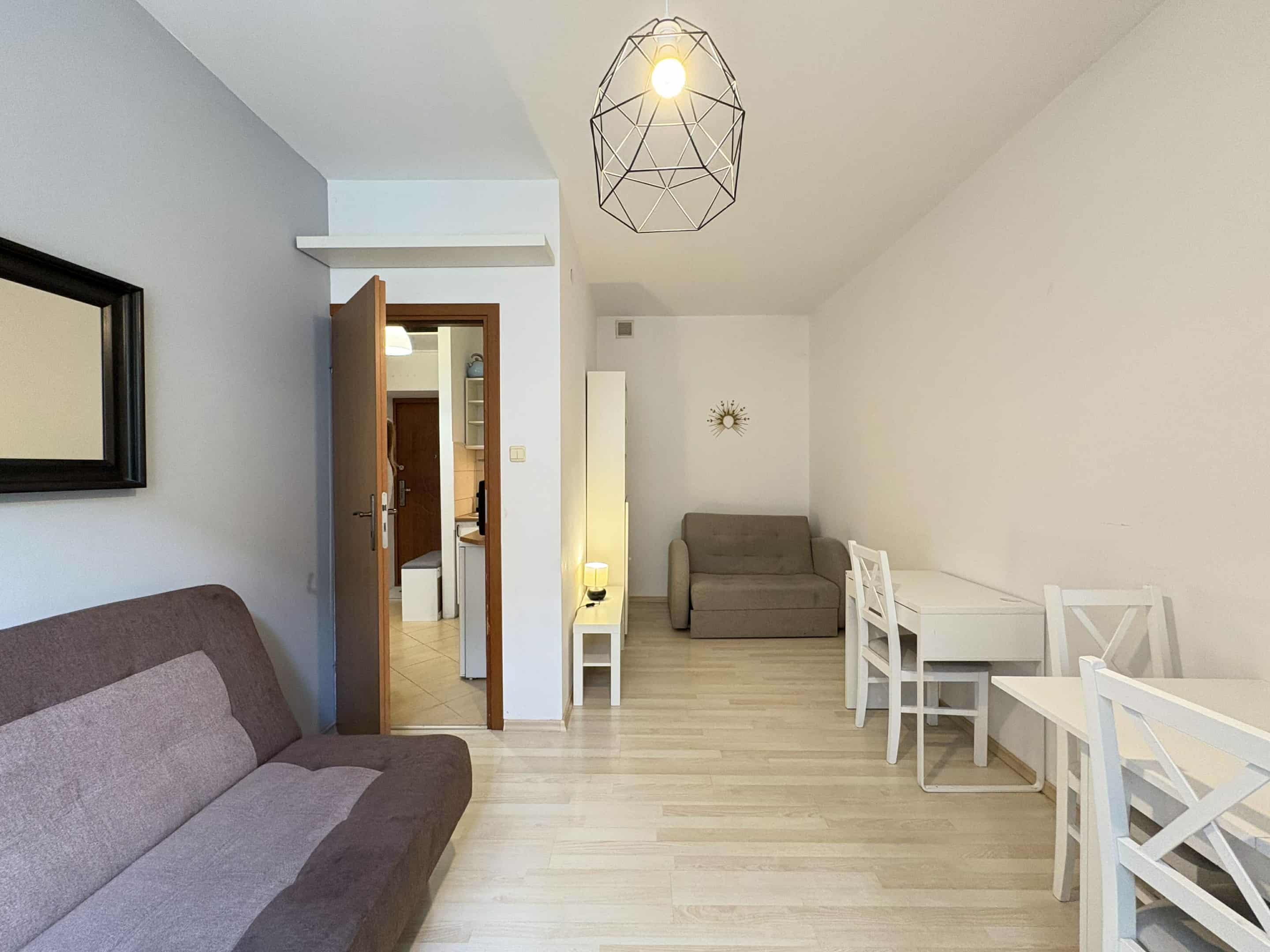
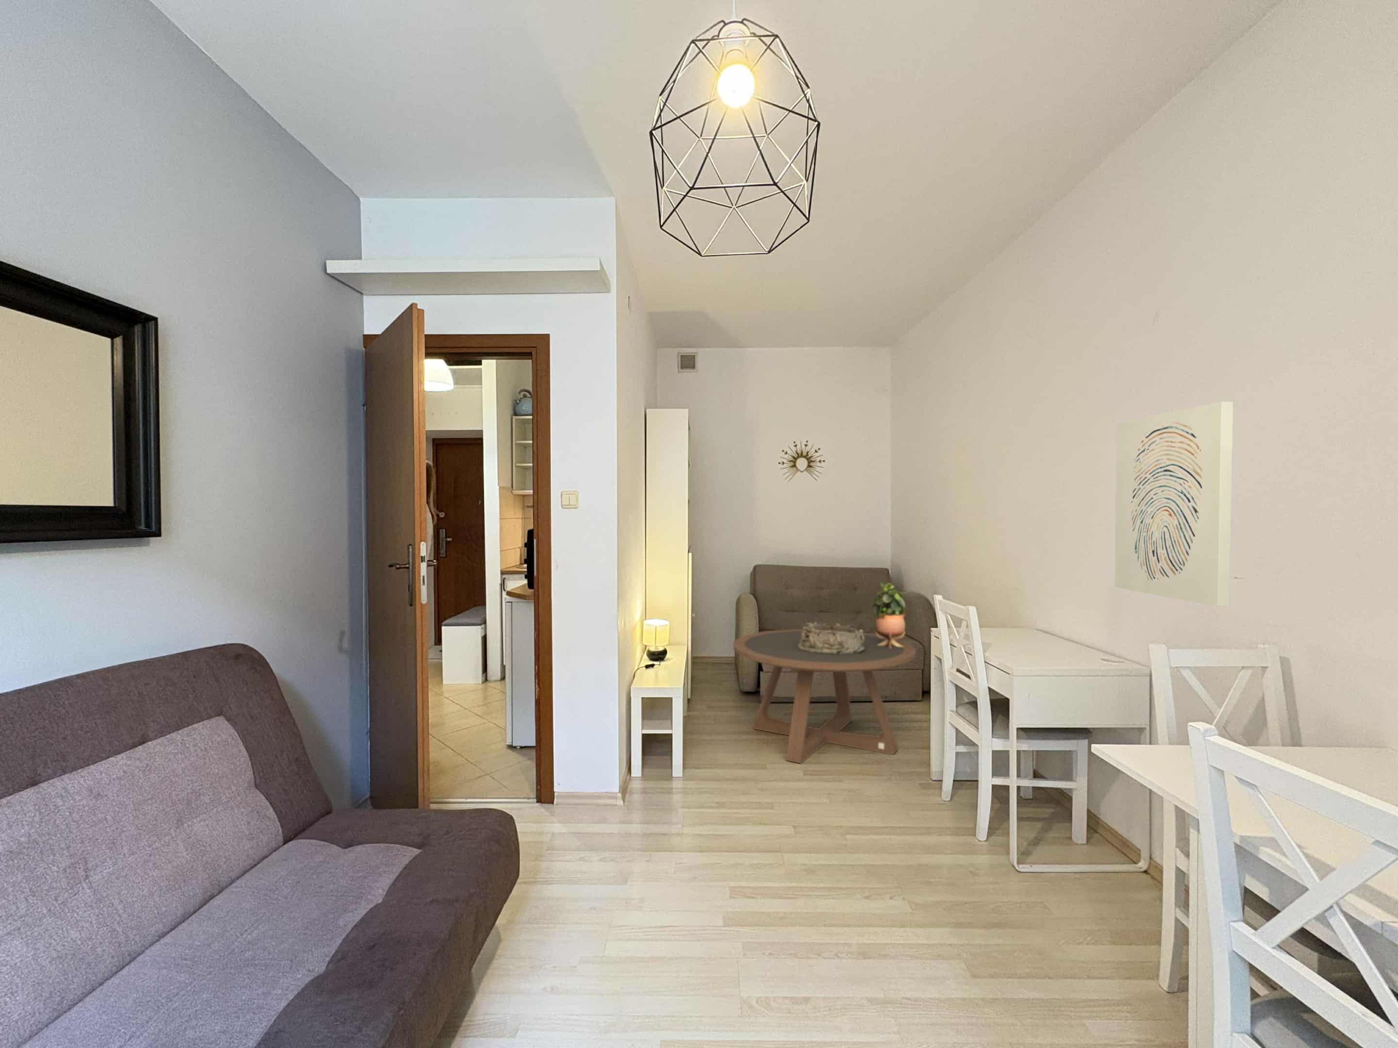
+ wall art (1167, 505)
+ coffee table (811, 689)
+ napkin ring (830, 636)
+ potted plant (888, 613)
